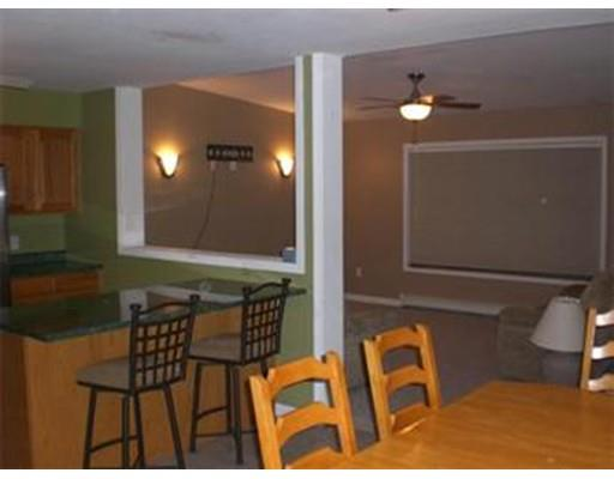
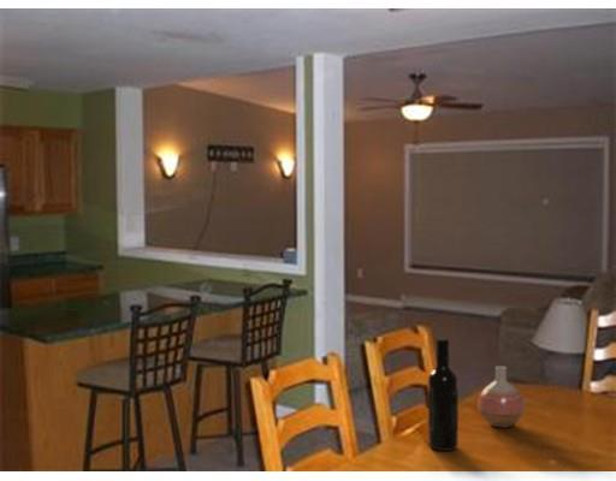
+ vase (500, 396)
+ wine bottle (443, 392)
